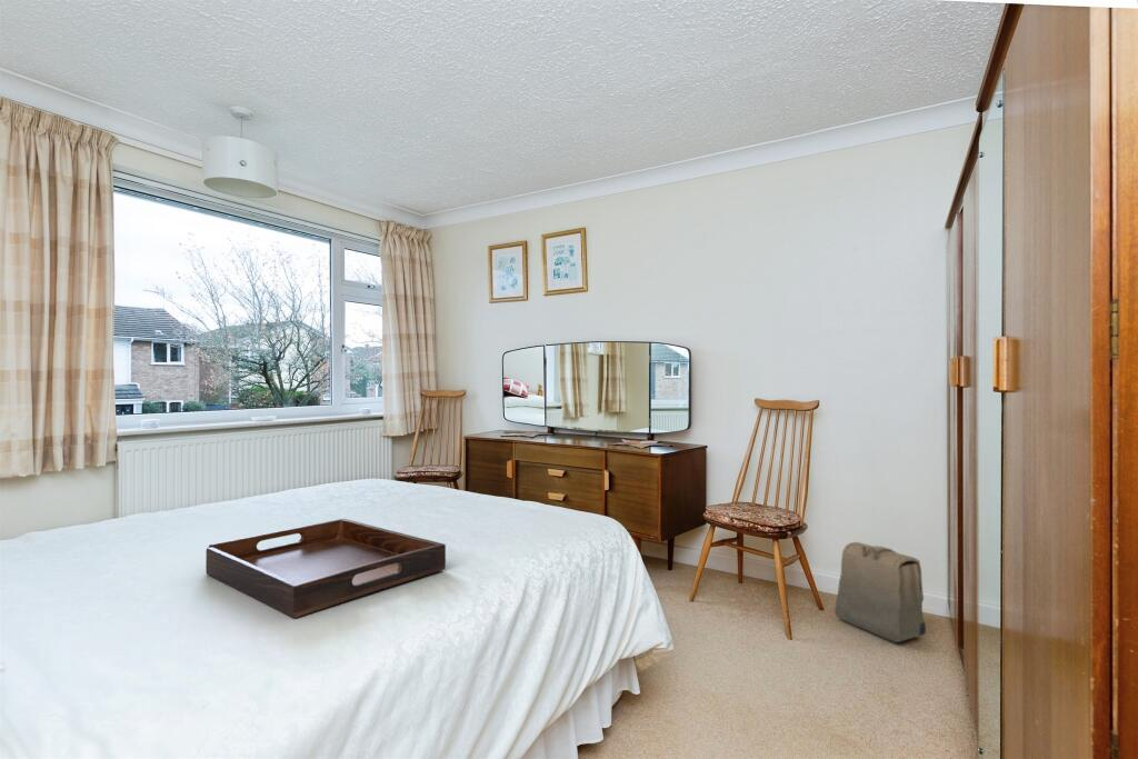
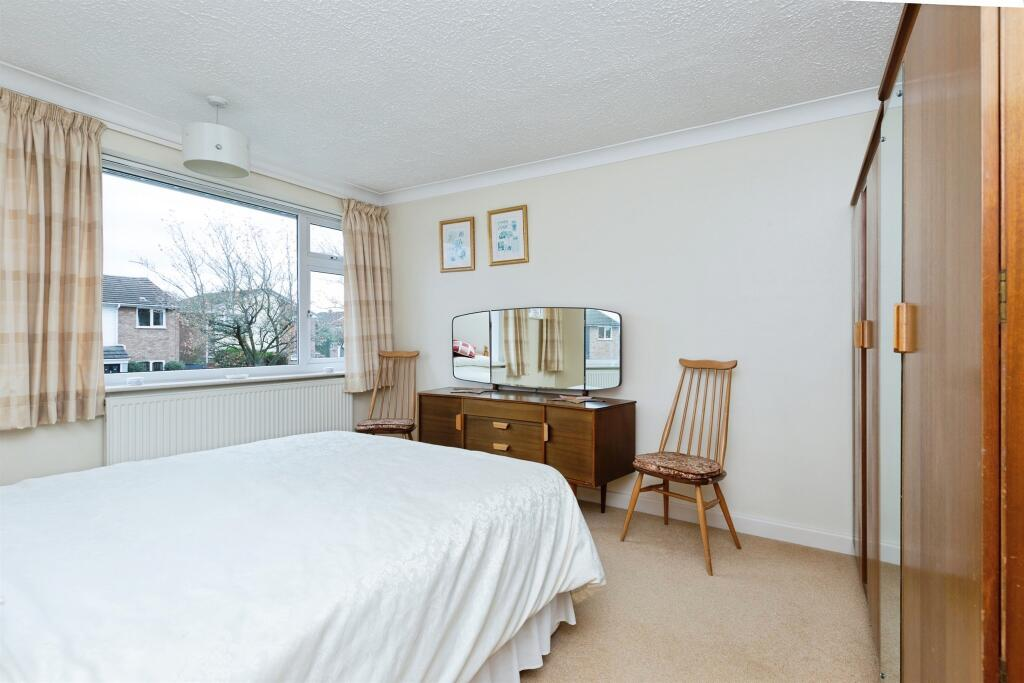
- backpack (880, 586)
- serving tray (323, 557)
